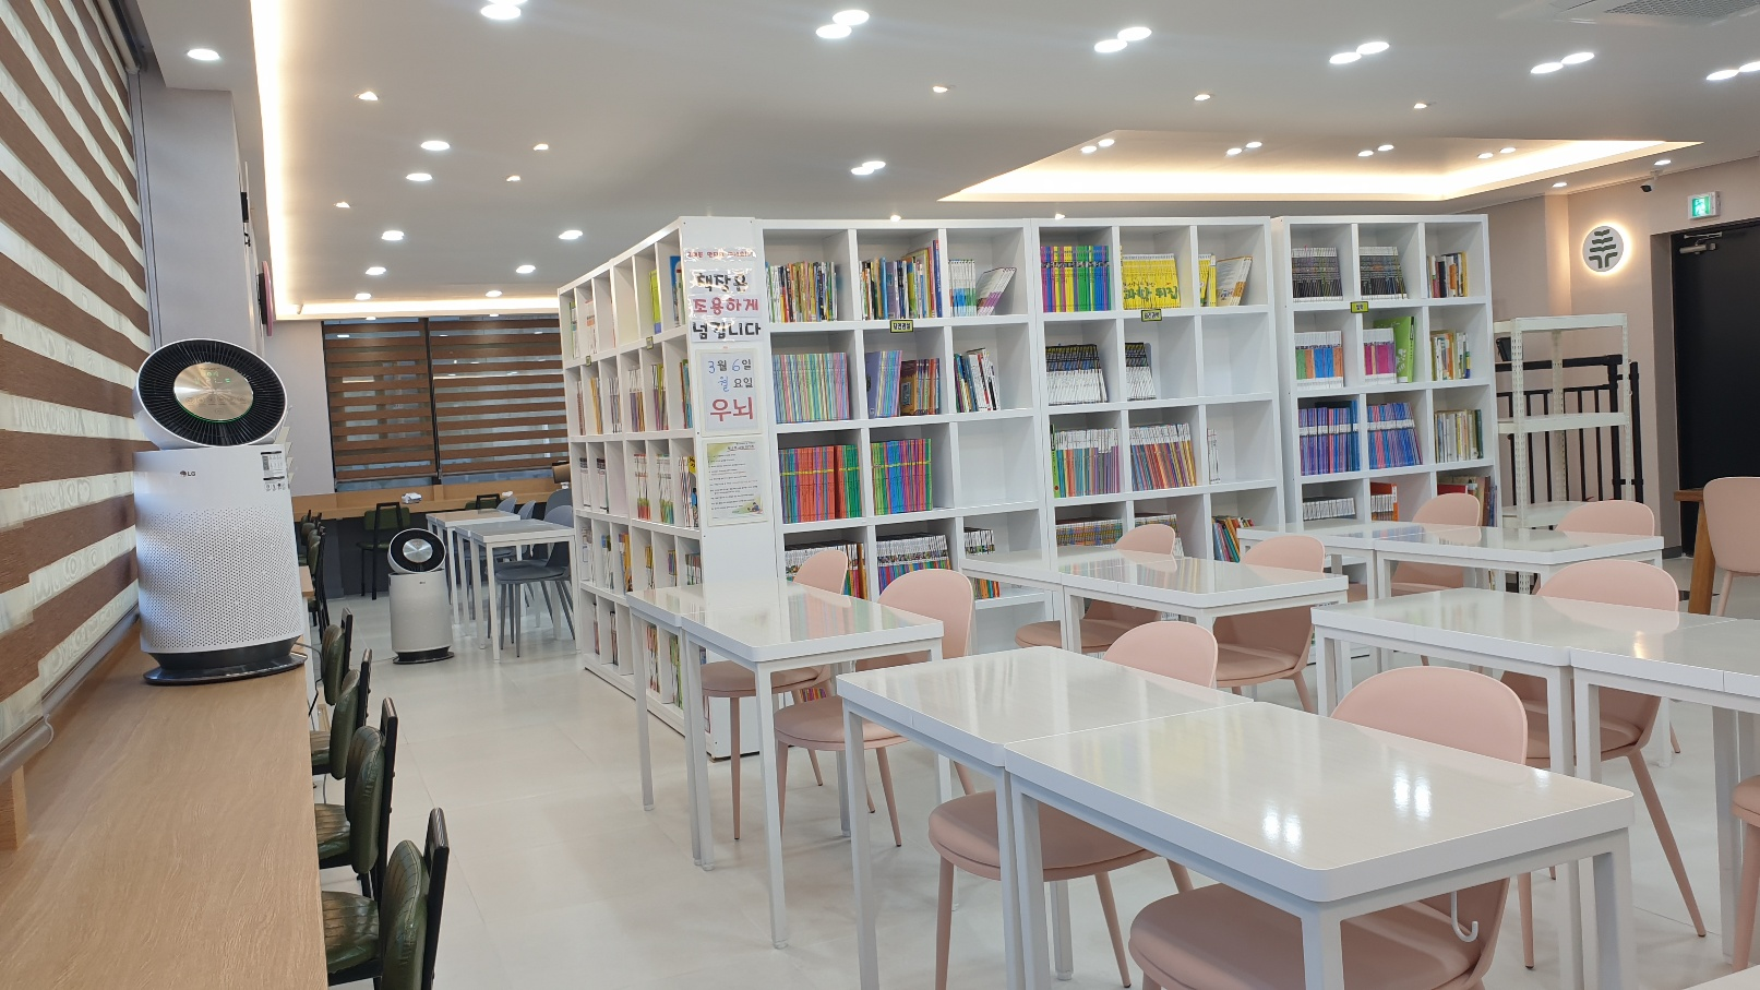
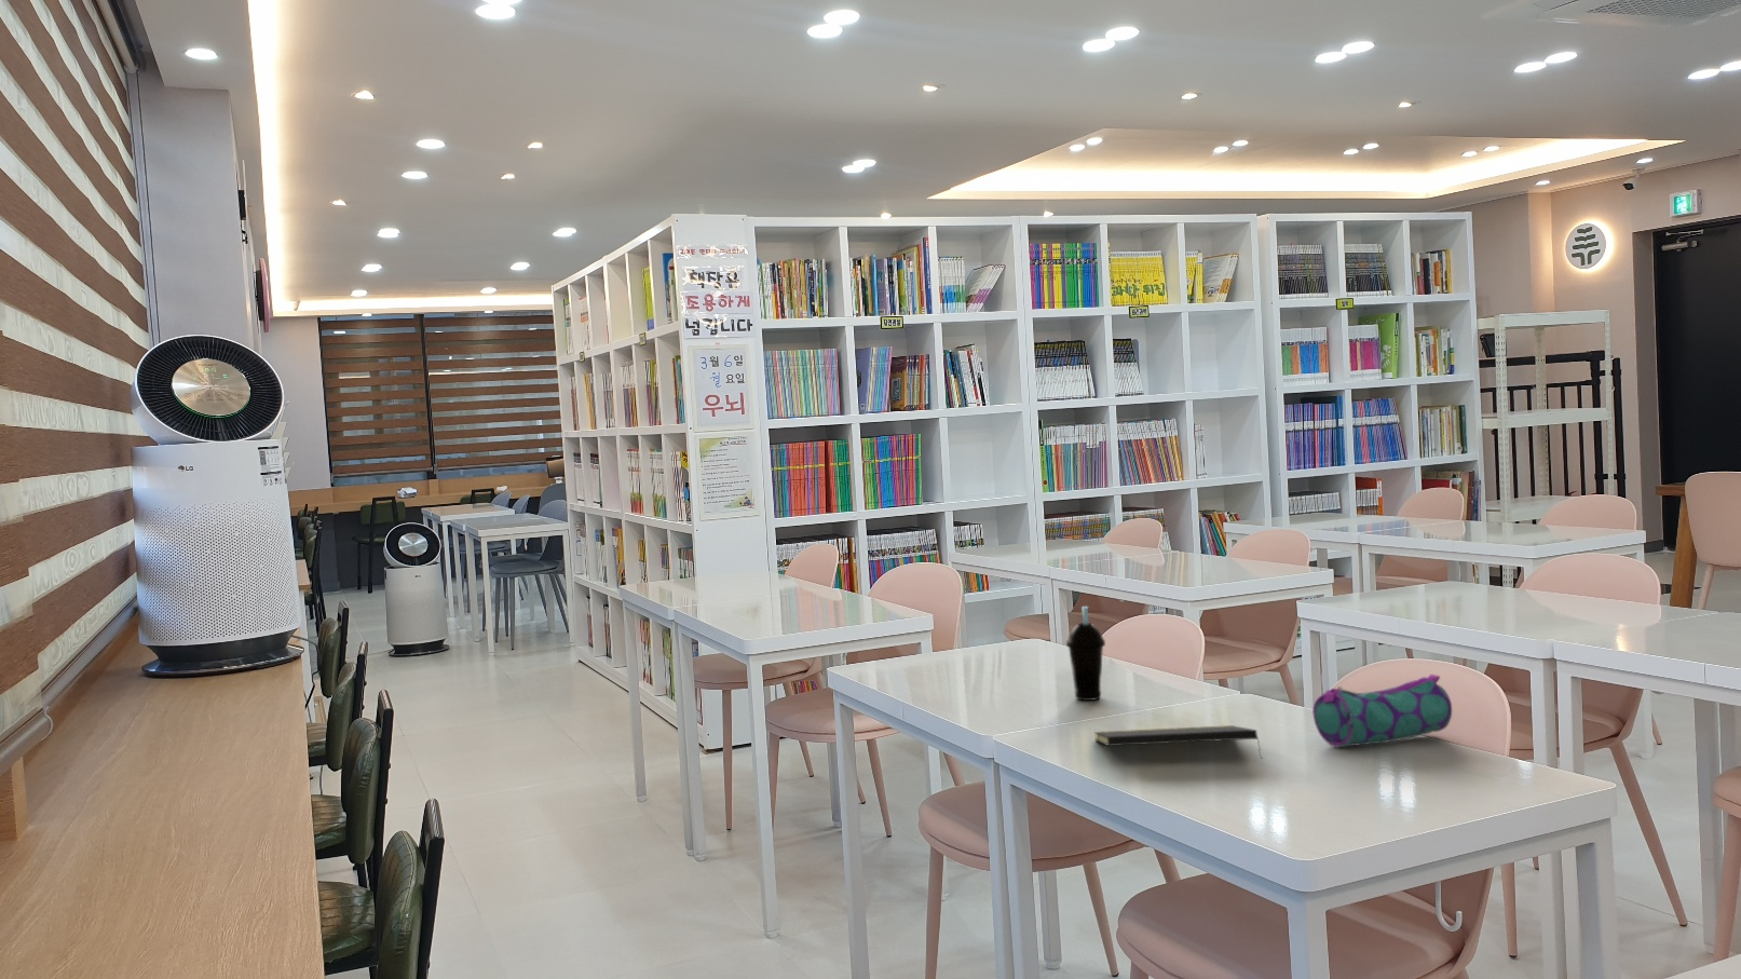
+ cup (1086, 651)
+ pencil case (1382, 710)
+ notepad (1171, 735)
